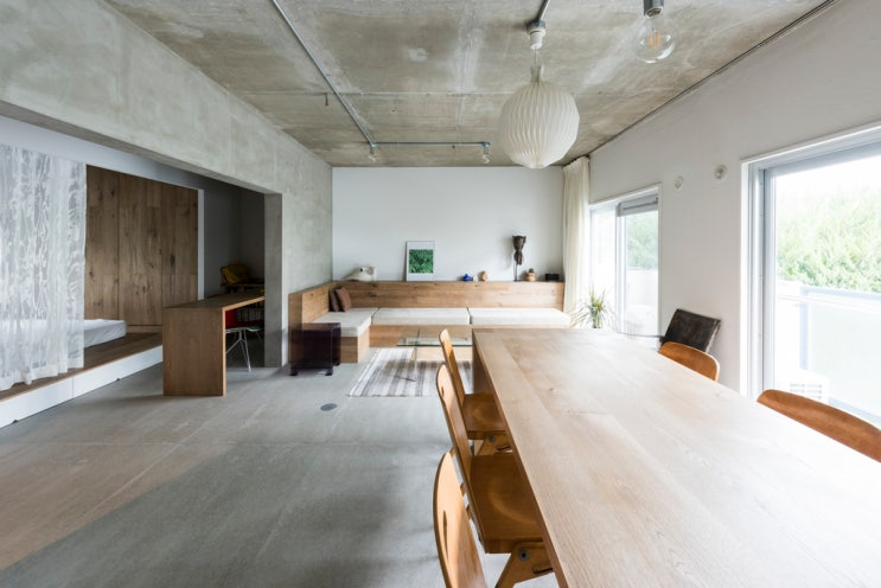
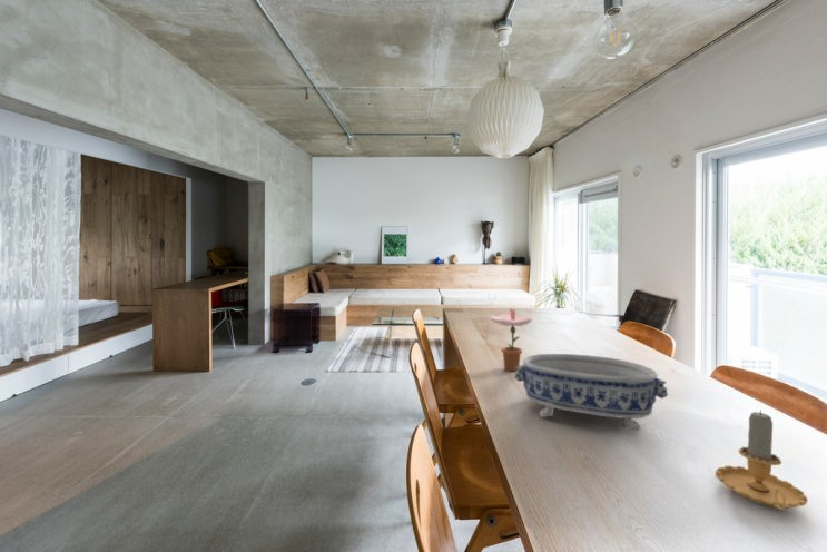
+ decorative bowl (584, 386)
+ flower (505, 325)
+ candle (762, 455)
